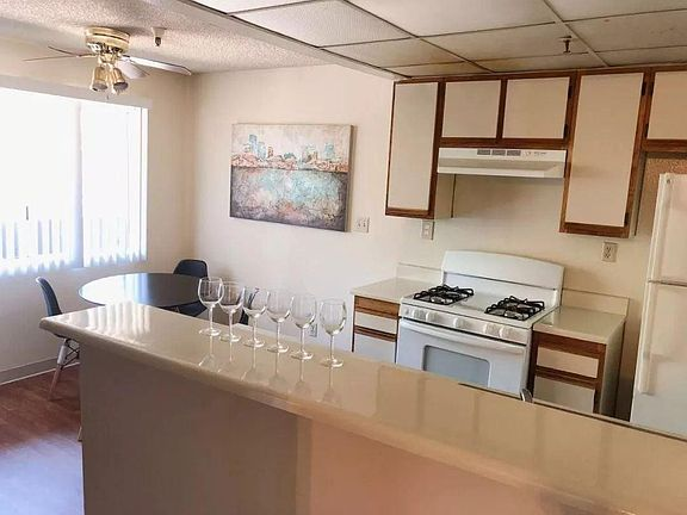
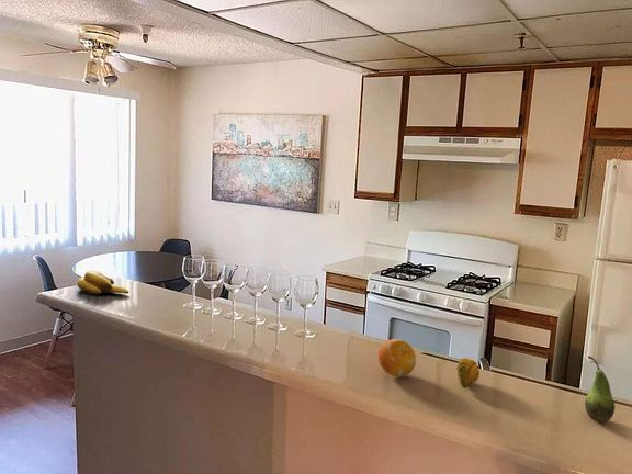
+ orange (466, 371)
+ fruit (601, 390)
+ fruit (396, 357)
+ banana (105, 280)
